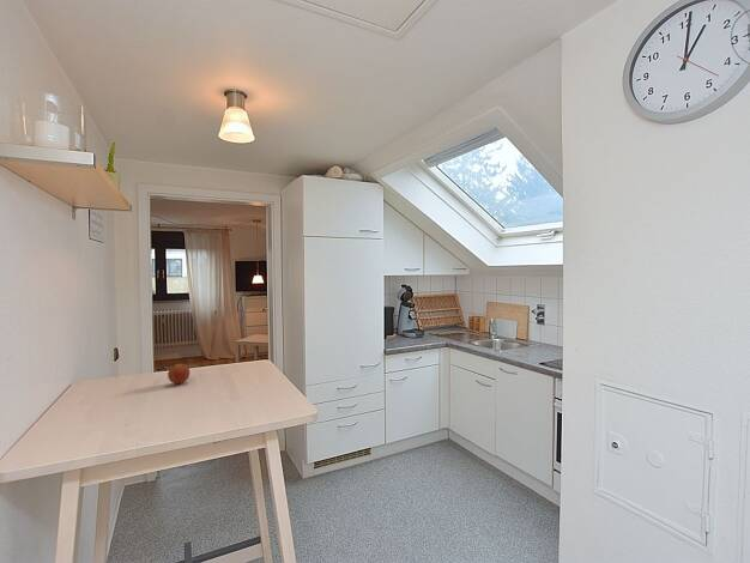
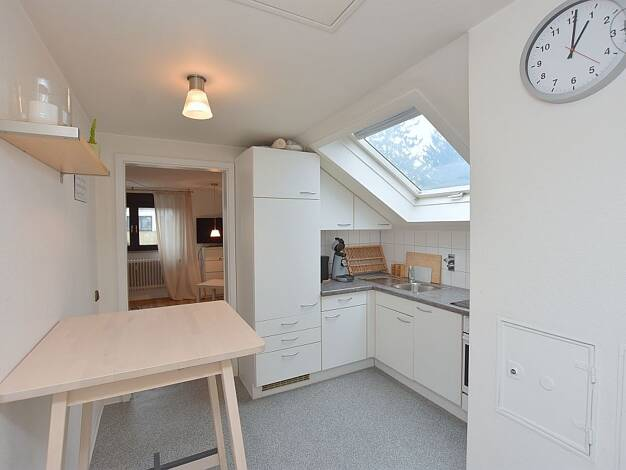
- fruit (179, 371)
